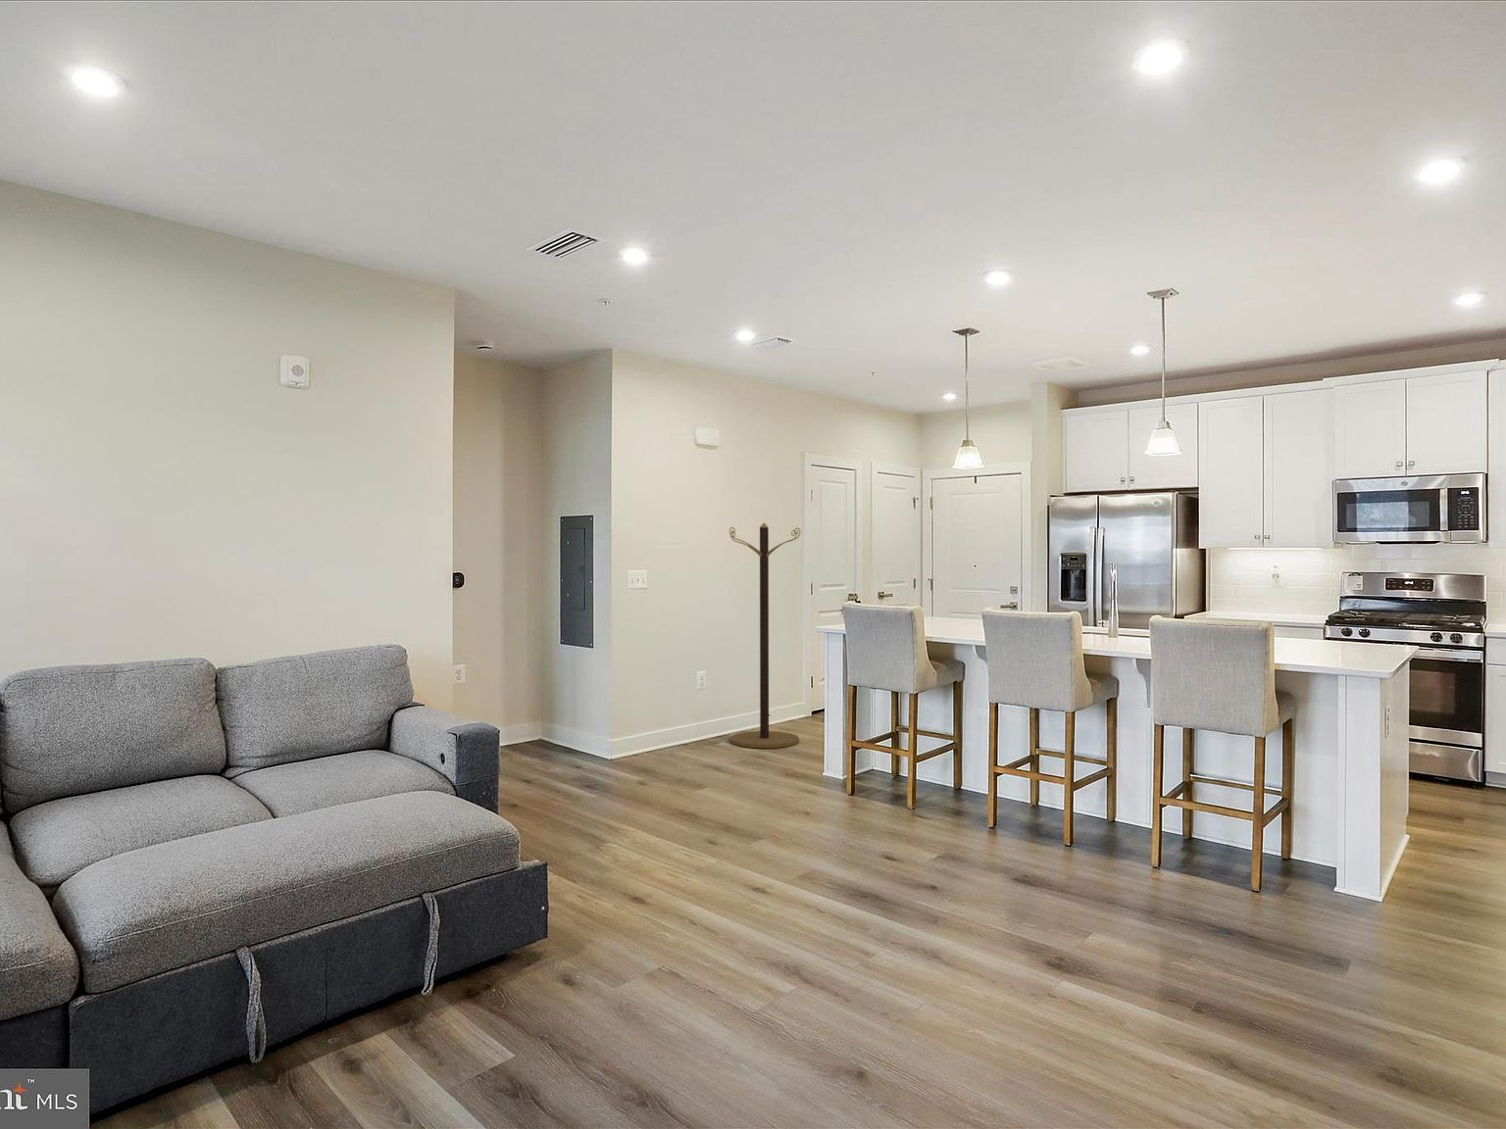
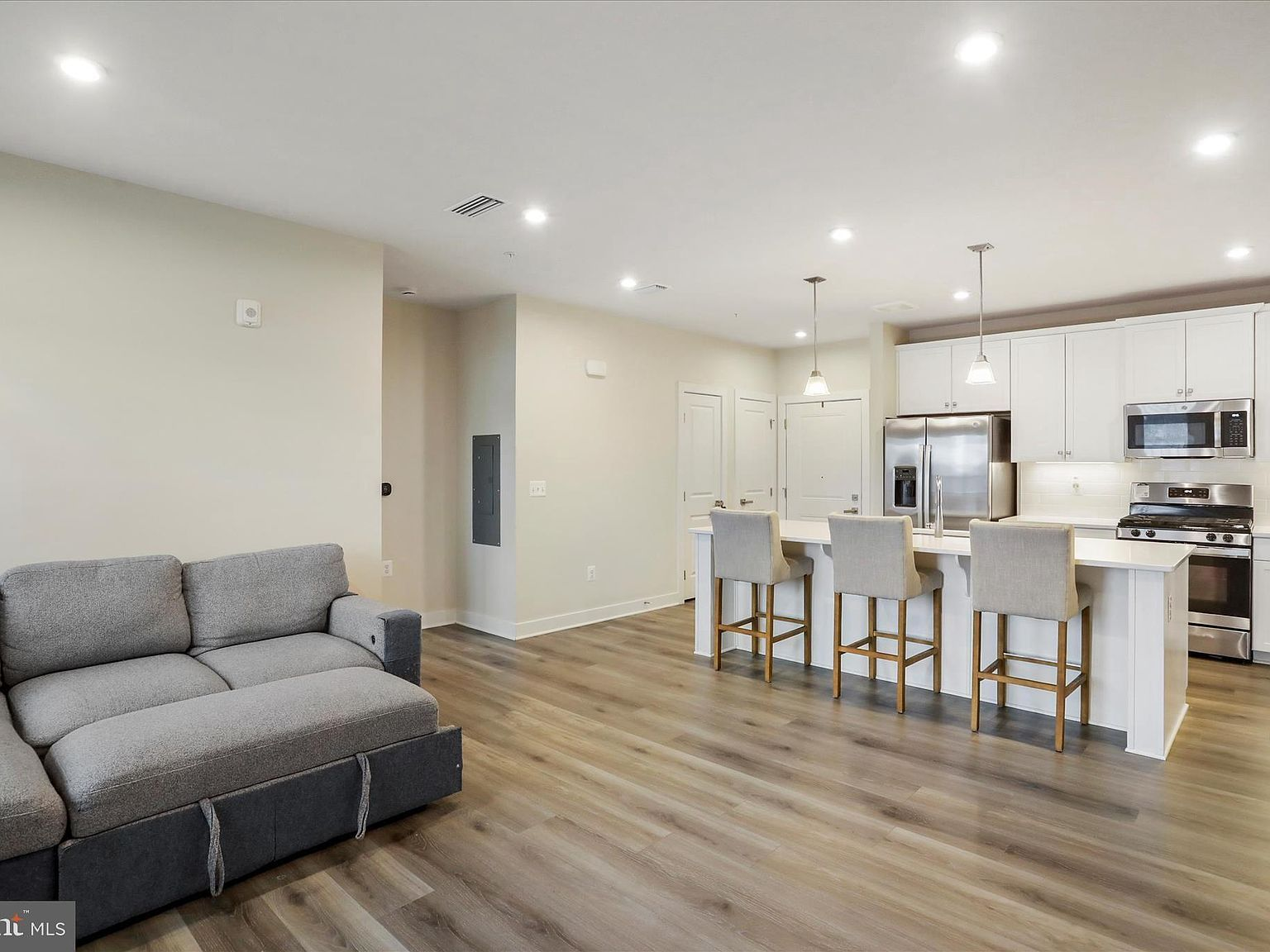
- coat rack (764, 631)
